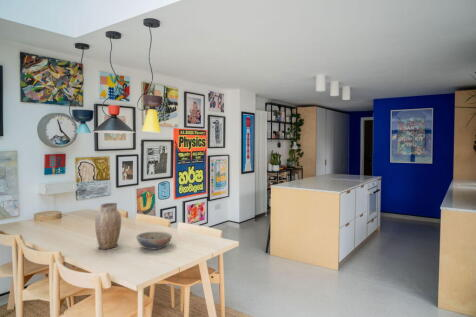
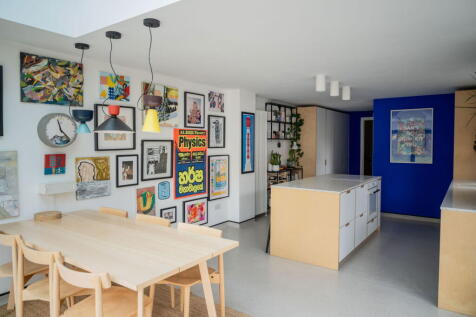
- bowl (154, 240)
- vase (108, 225)
